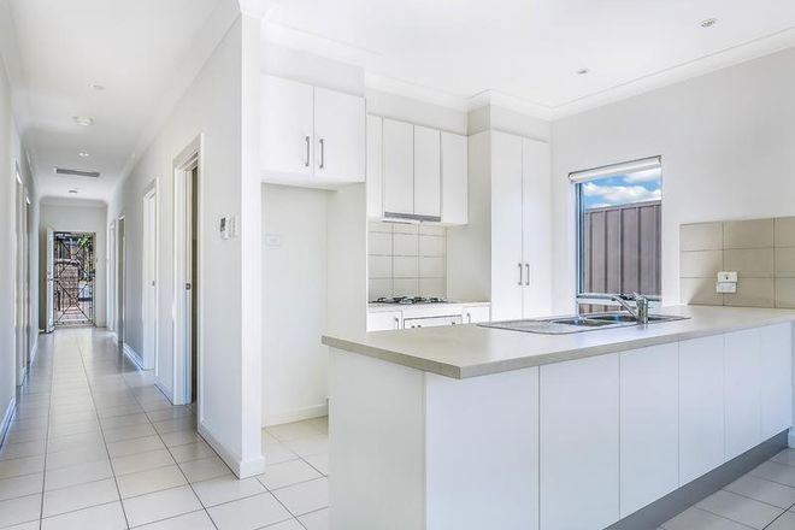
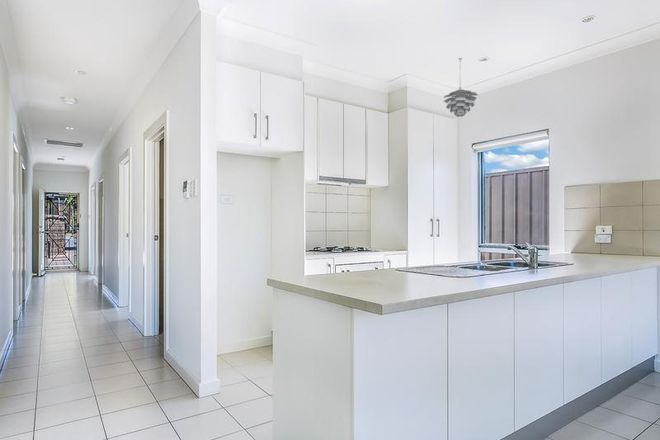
+ pendant light (460, 87)
